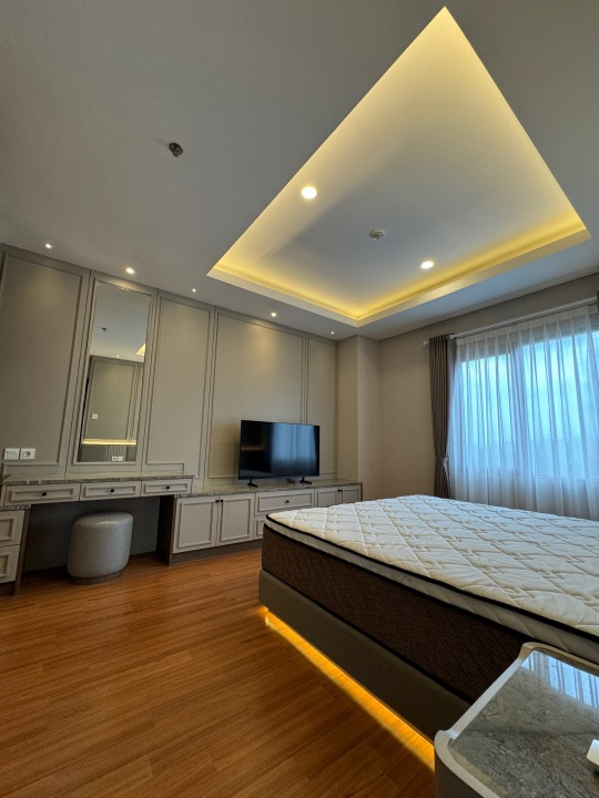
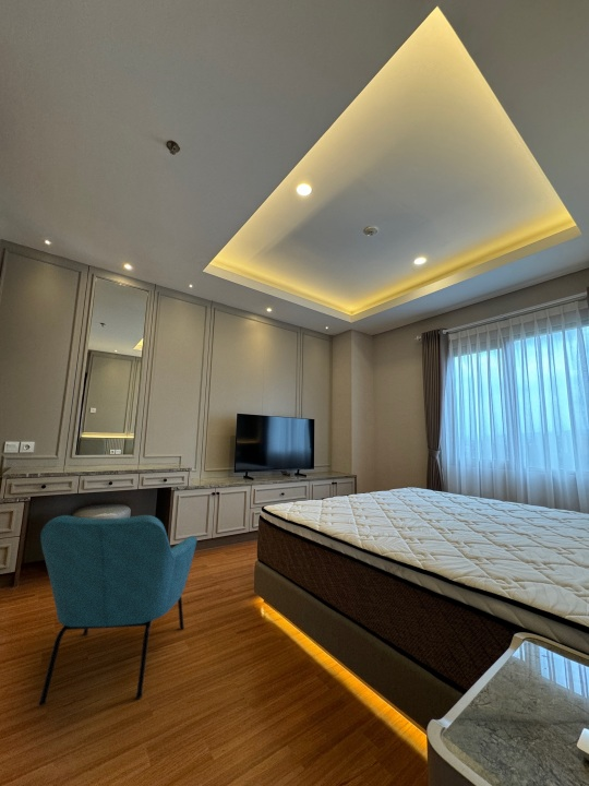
+ armchair (121, 582)
